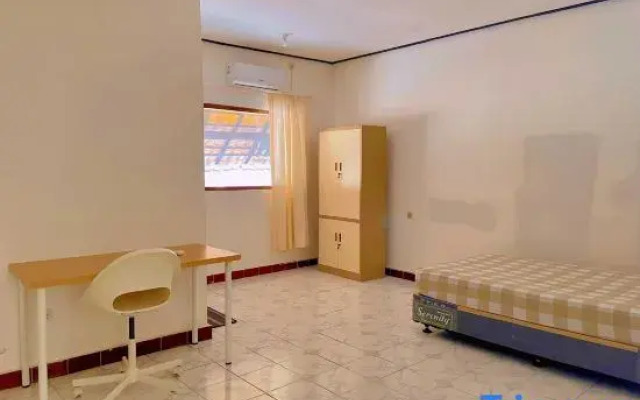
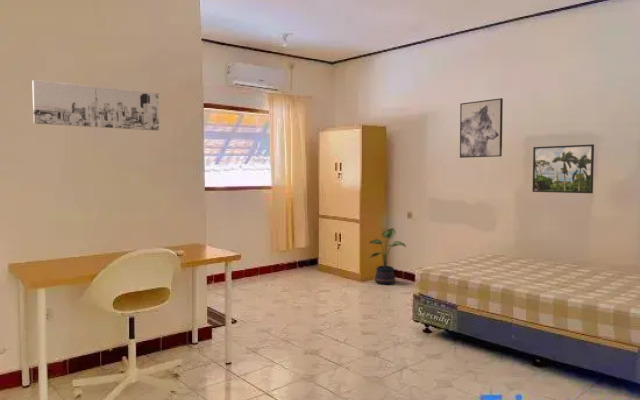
+ wall art (480, 129)
+ potted plant (386, 256)
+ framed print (561, 169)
+ wall art (100, 107)
